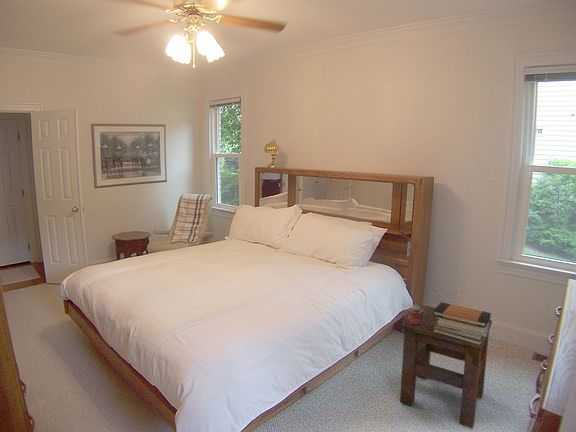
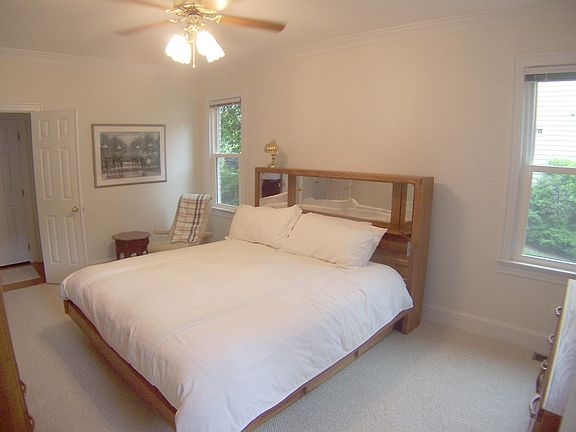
- potted succulent (415, 313)
- book stack (461, 322)
- side table (445, 355)
